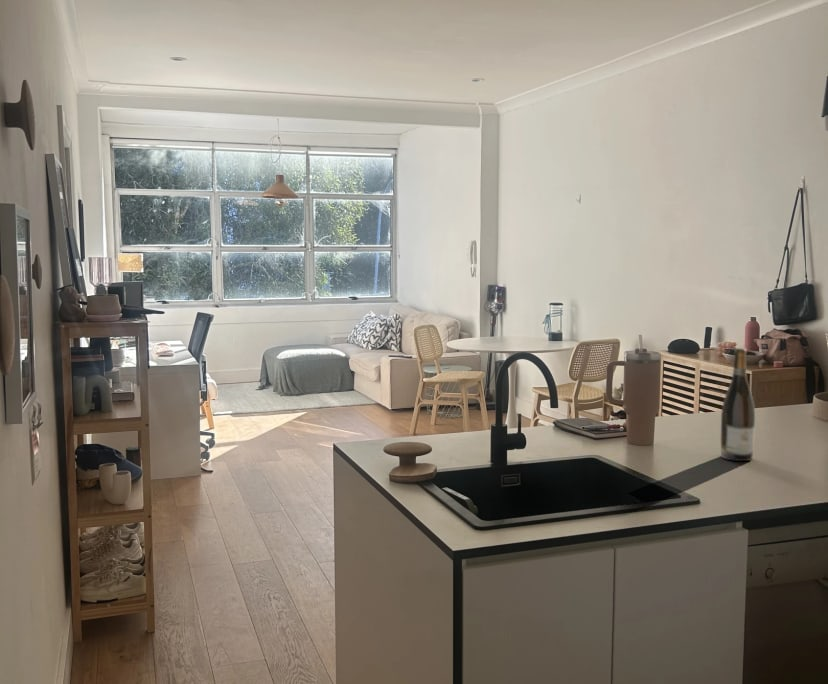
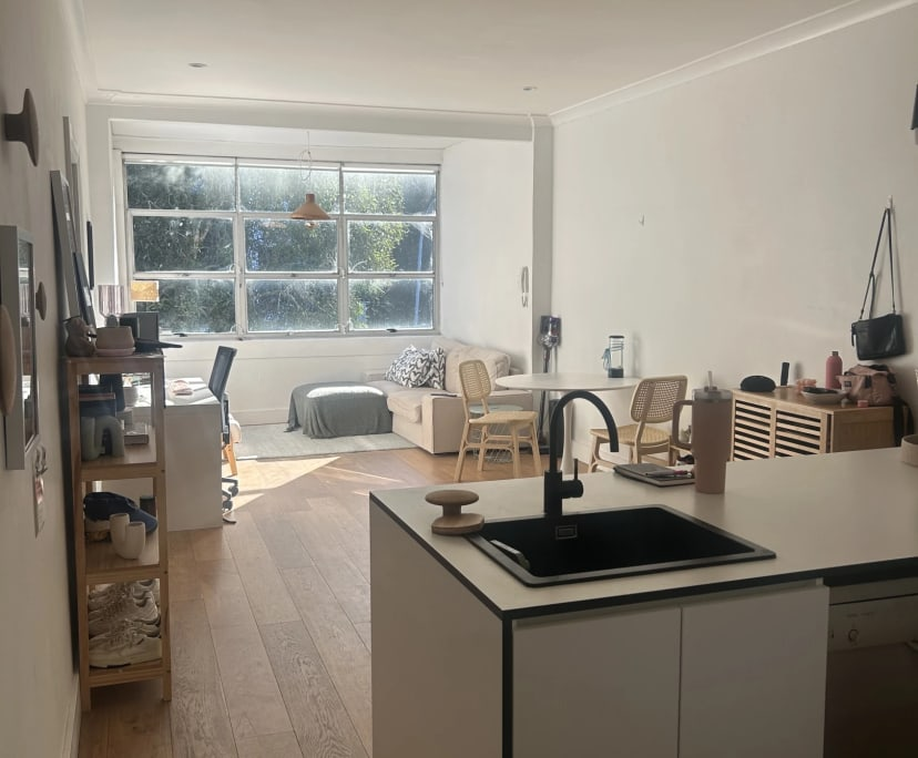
- wine bottle (738, 403)
